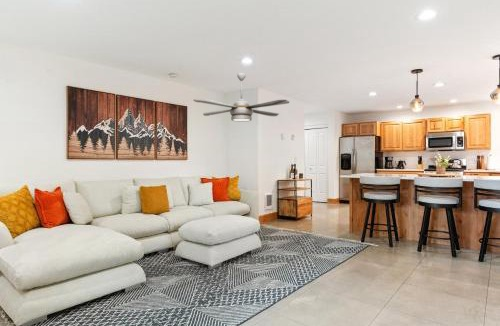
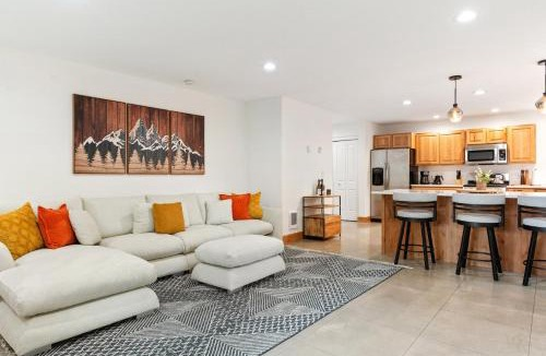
- ceiling fan (241, 97)
